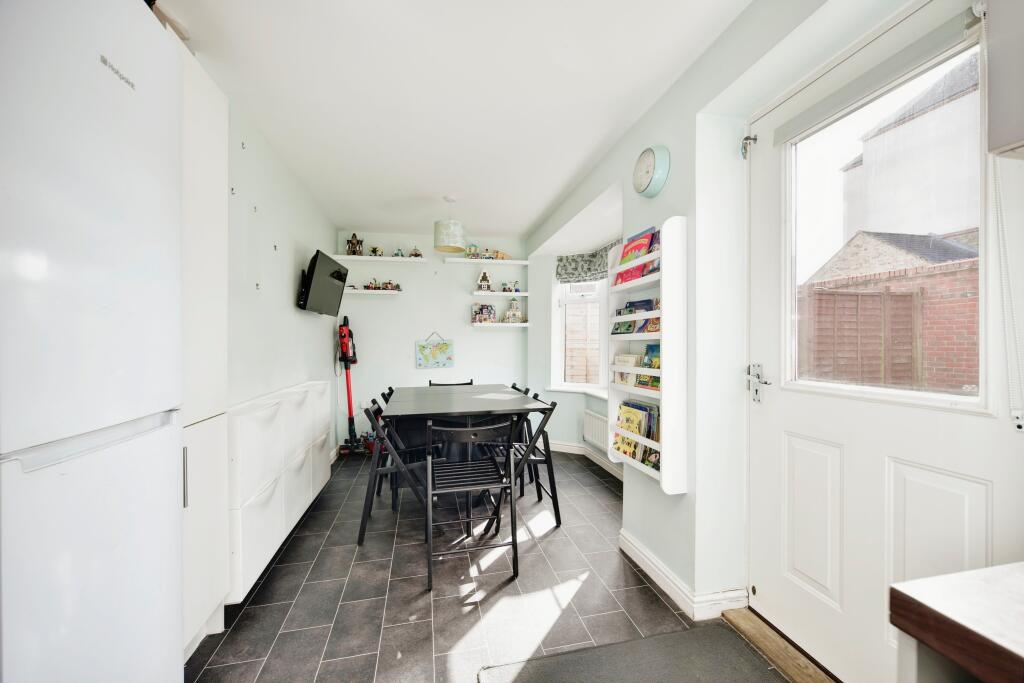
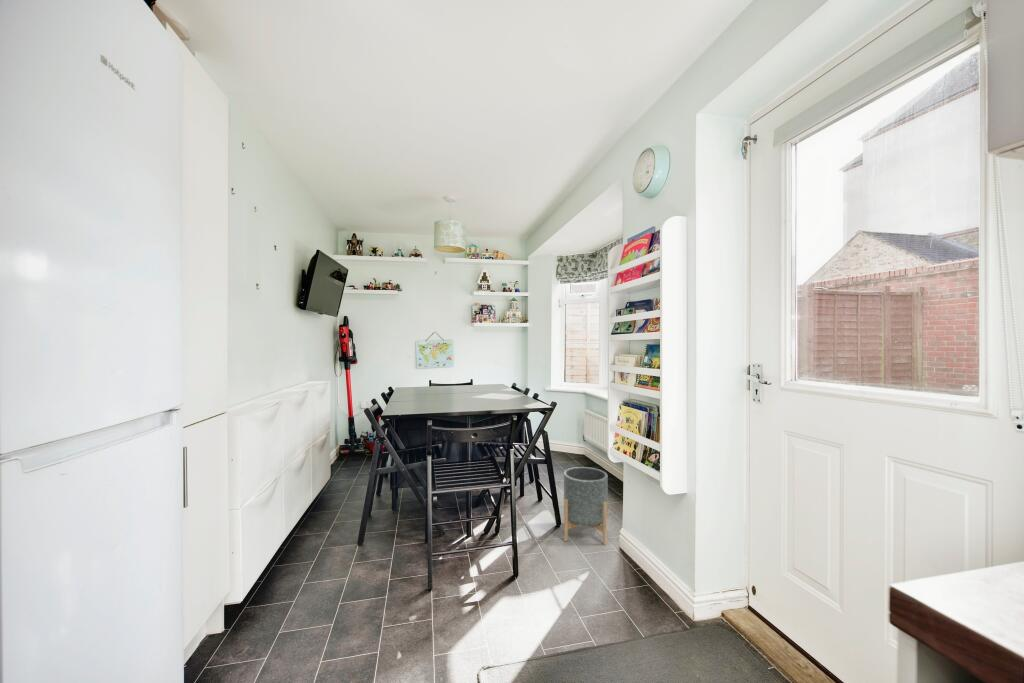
+ planter (585, 503)
